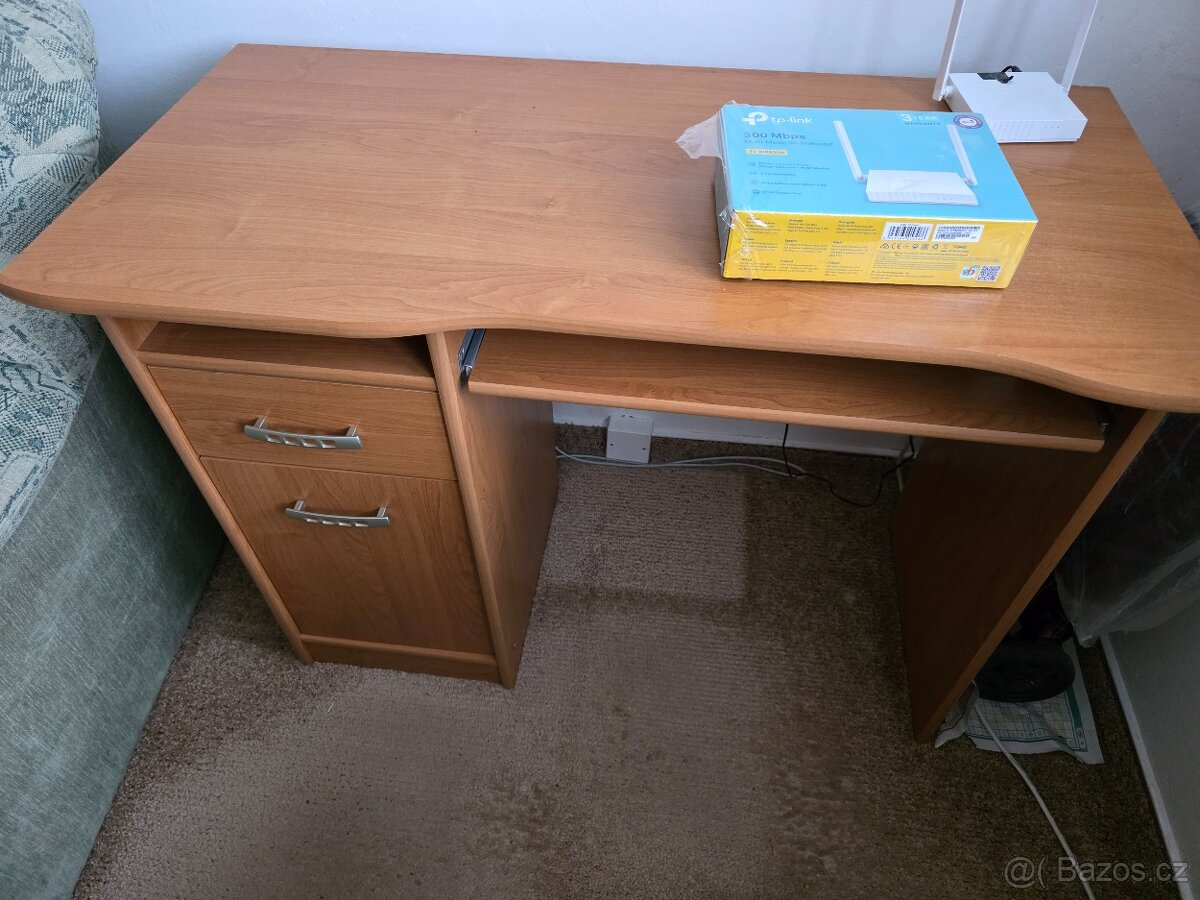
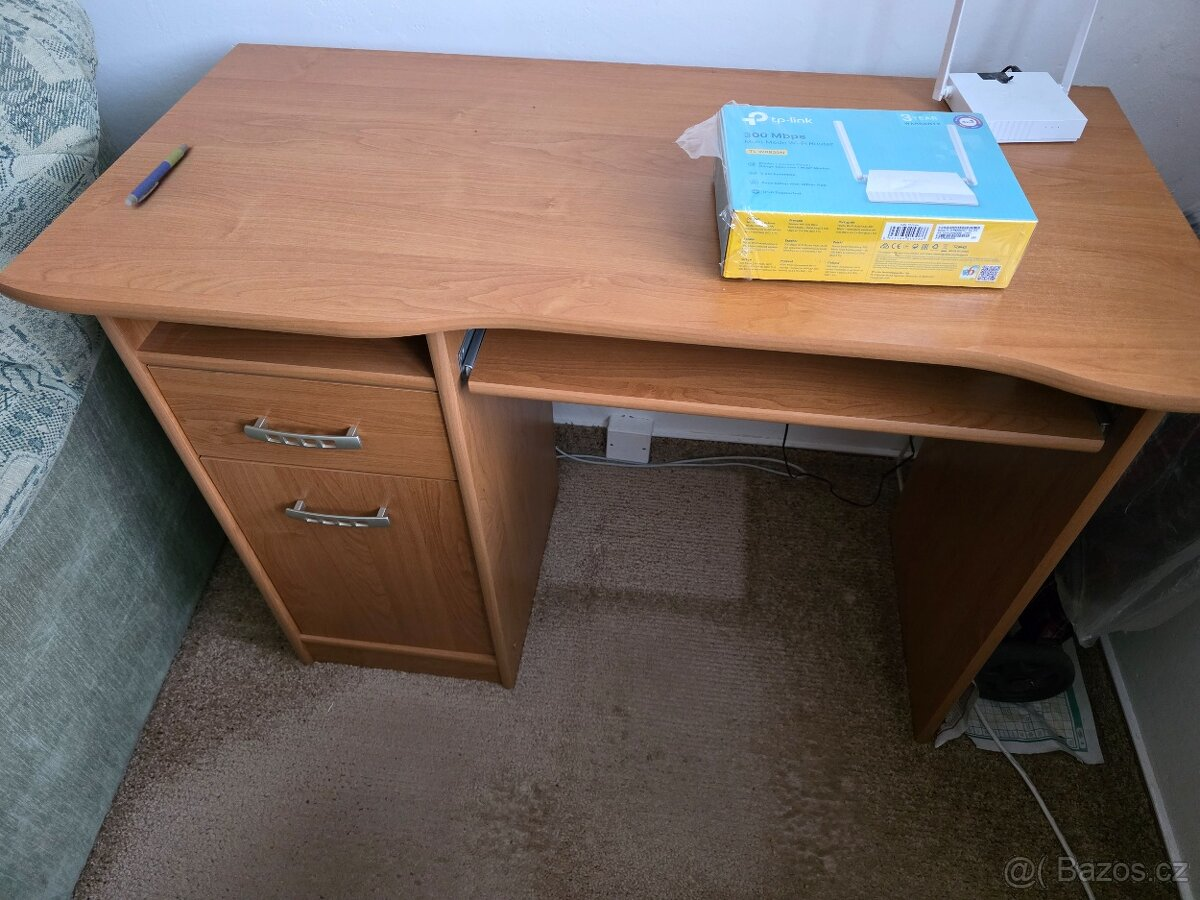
+ pen (159, 172)
